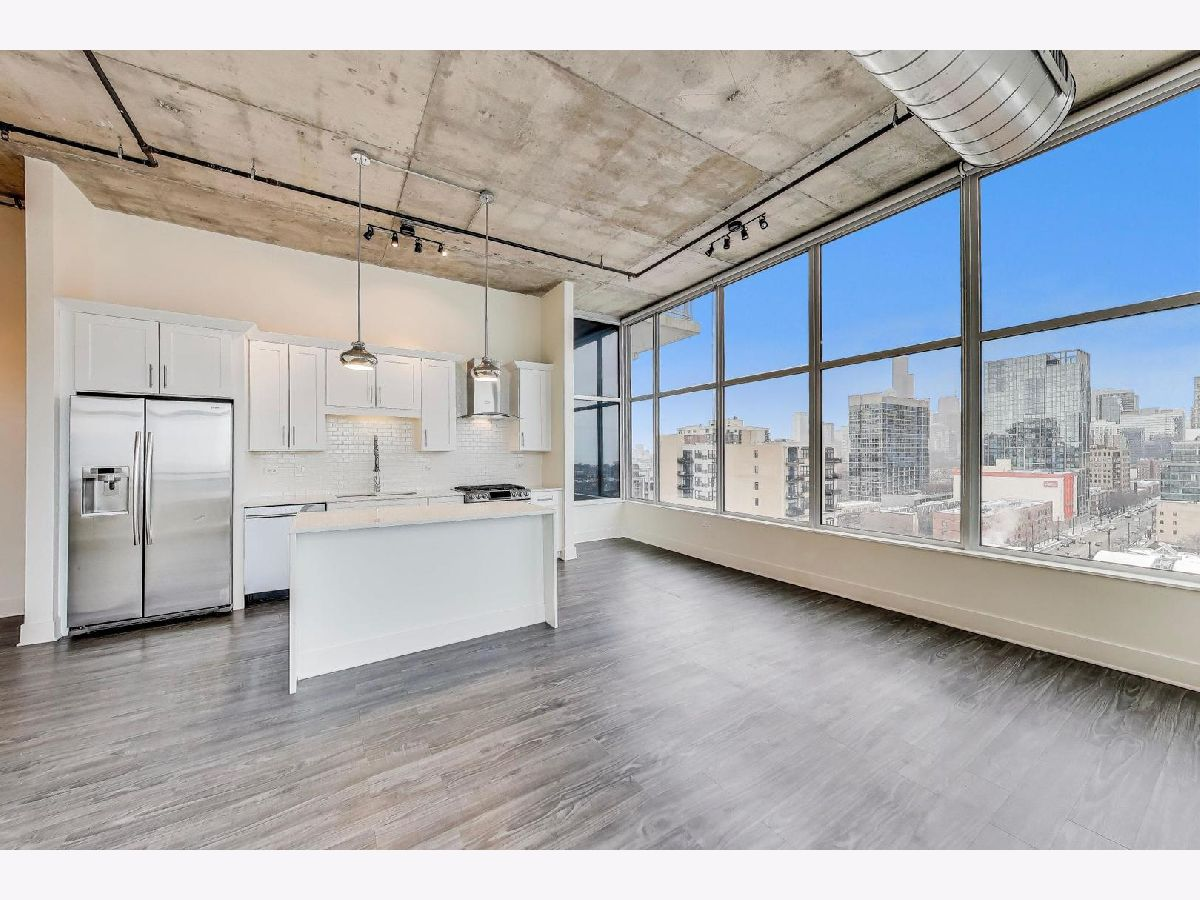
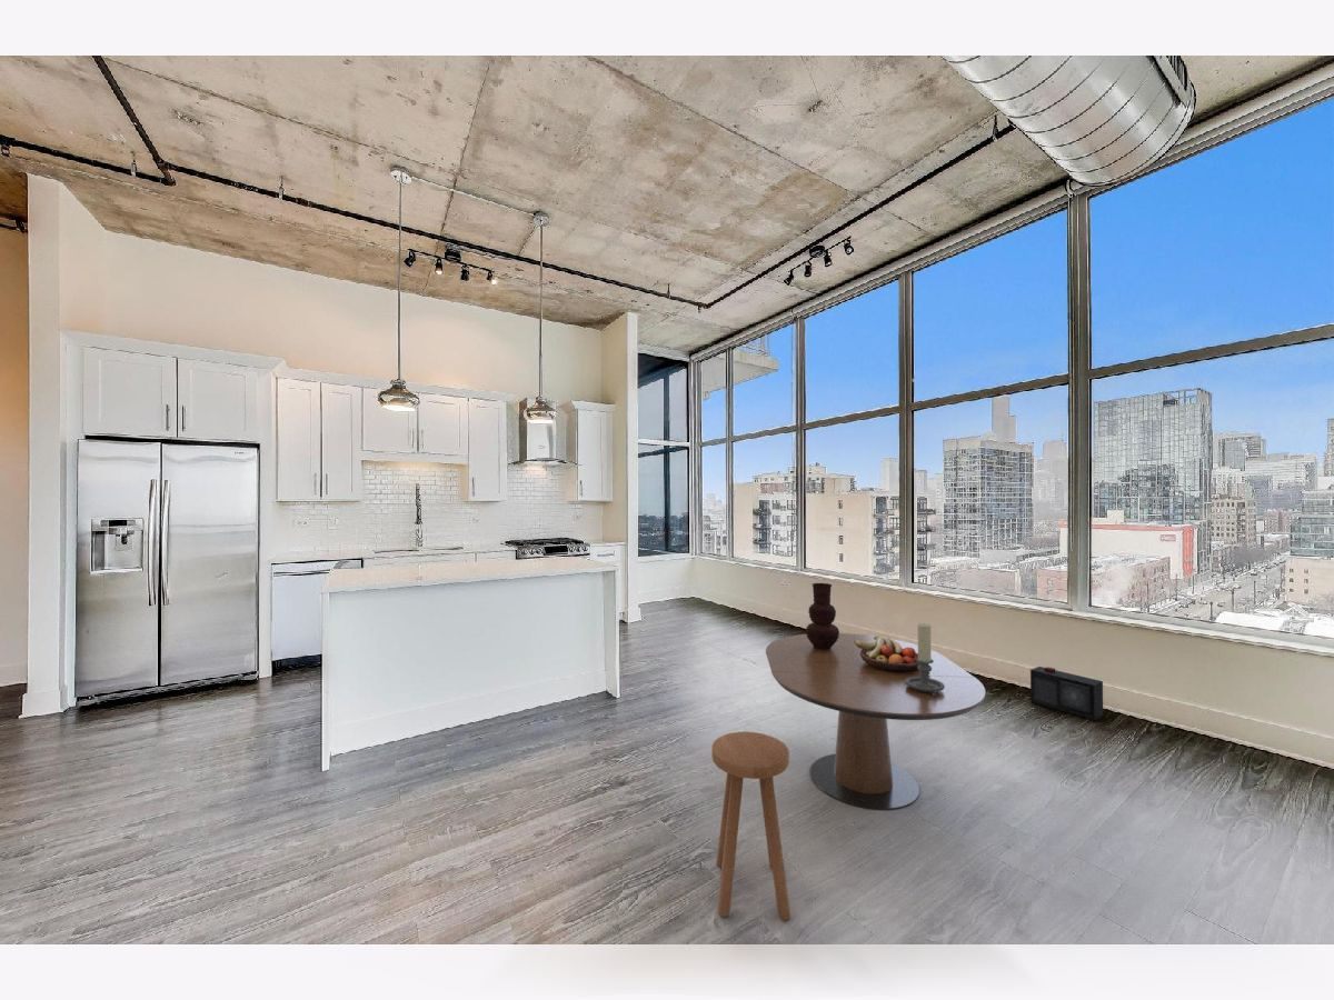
+ dining table (878, 721)
+ speaker (1064, 690)
+ candle holder (925, 656)
+ stool (738, 819)
+ fruit bowl (889, 651)
+ vase (822, 616)
